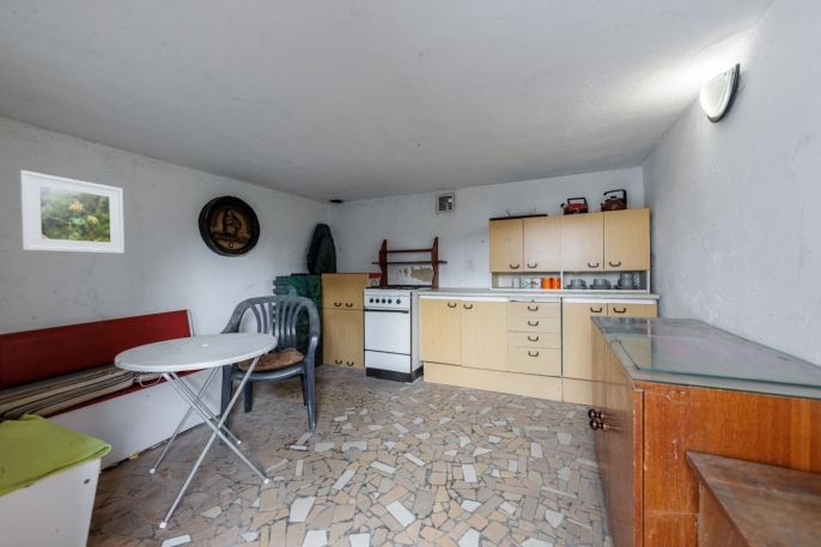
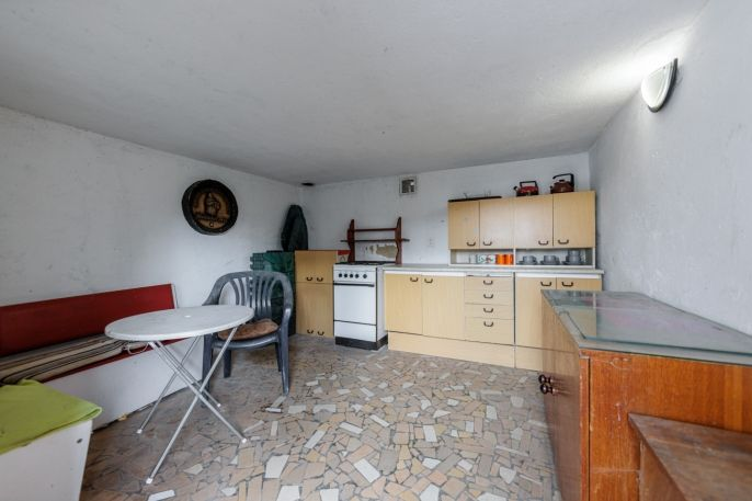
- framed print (77, 215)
